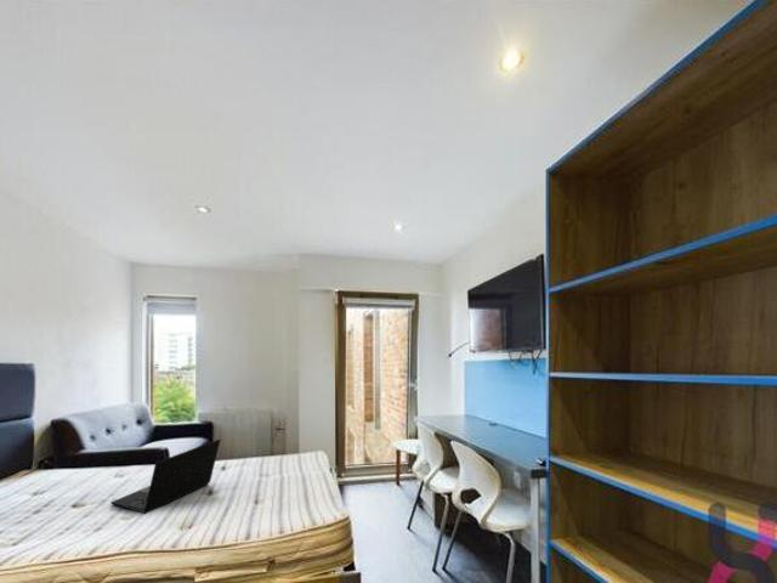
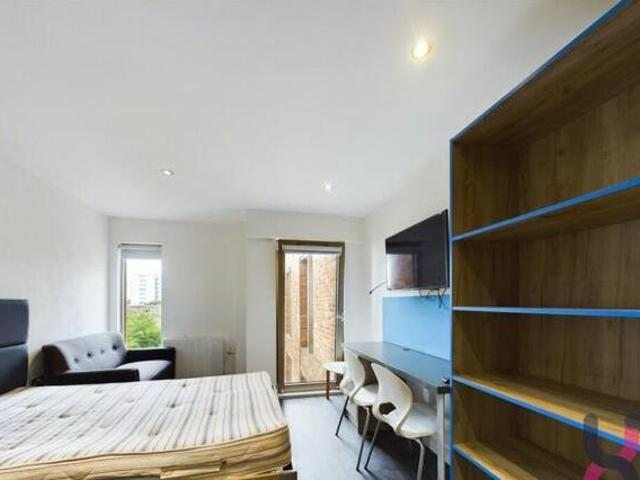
- laptop (168, 470)
